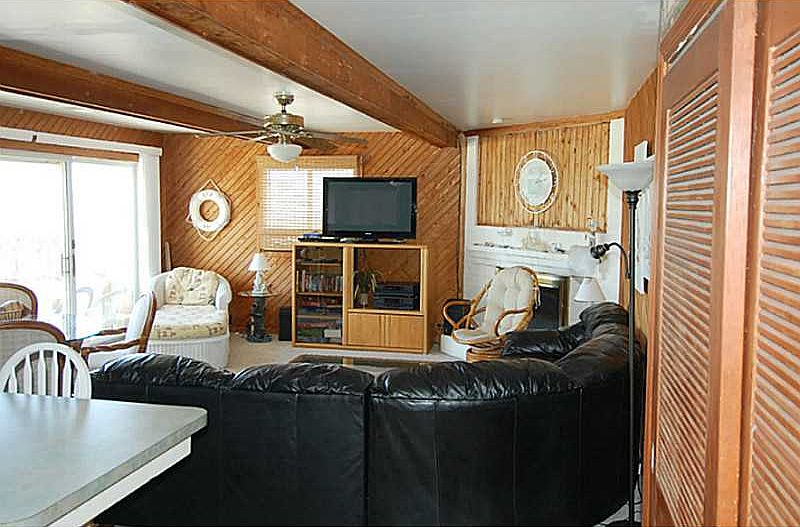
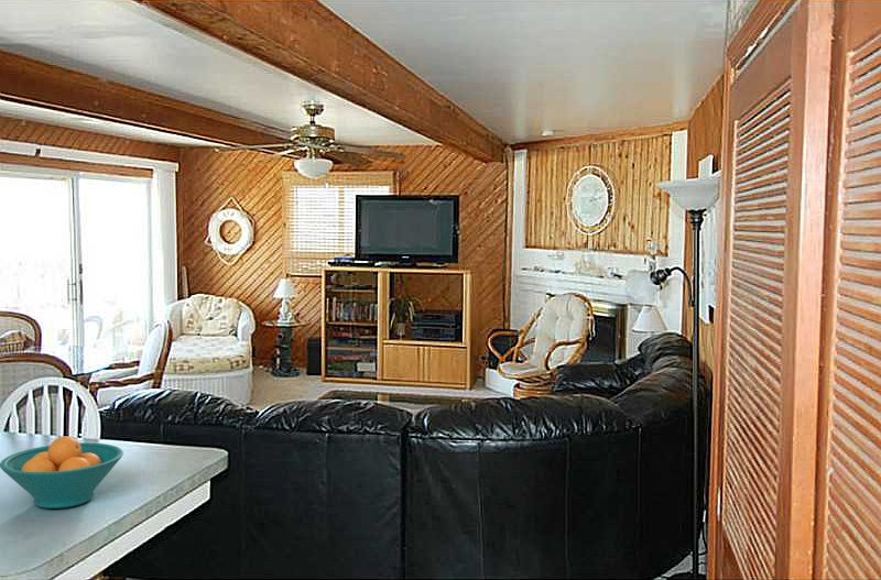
+ fruit bowl (63, 469)
